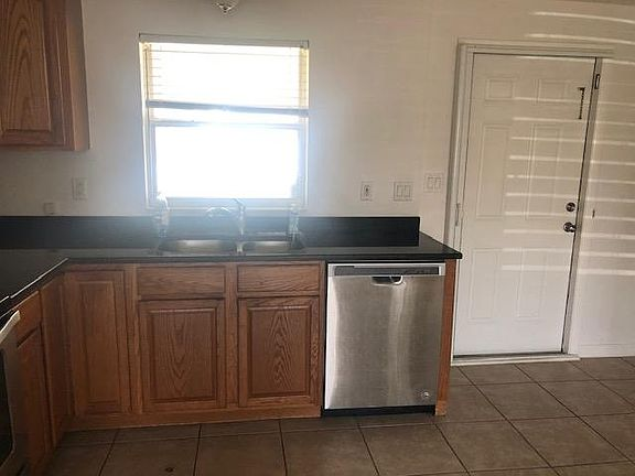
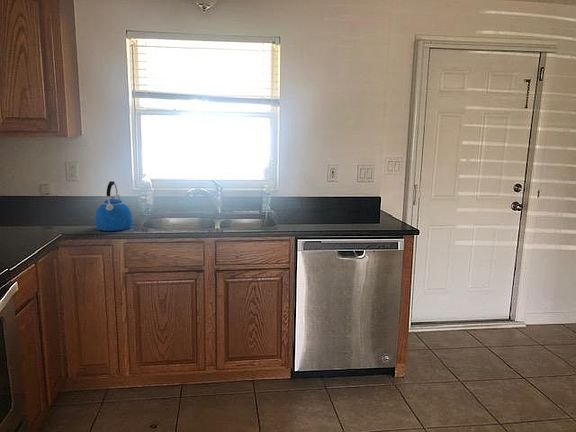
+ kettle (114, 204)
